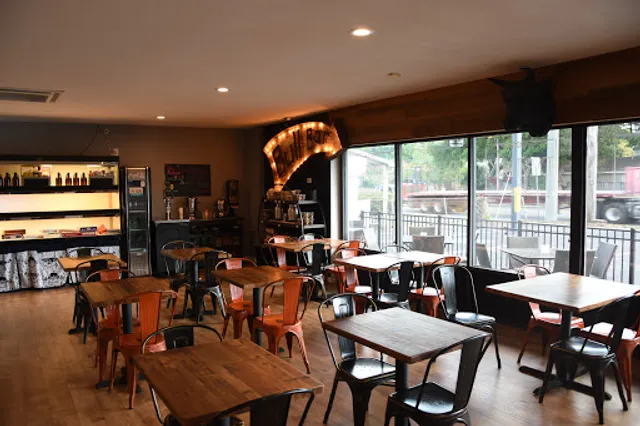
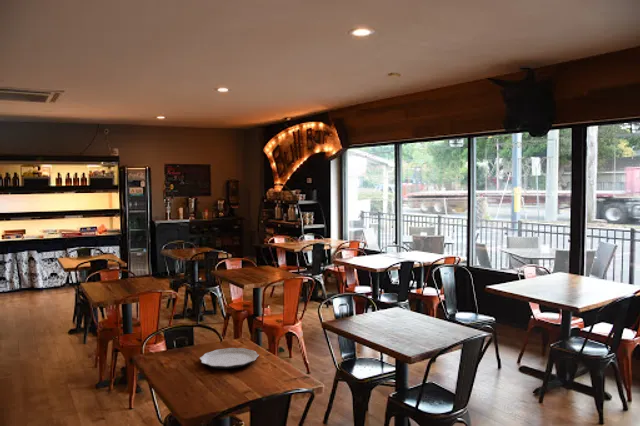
+ plate (229, 358)
